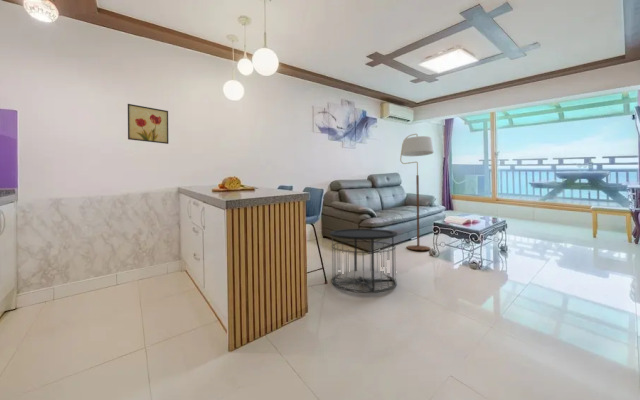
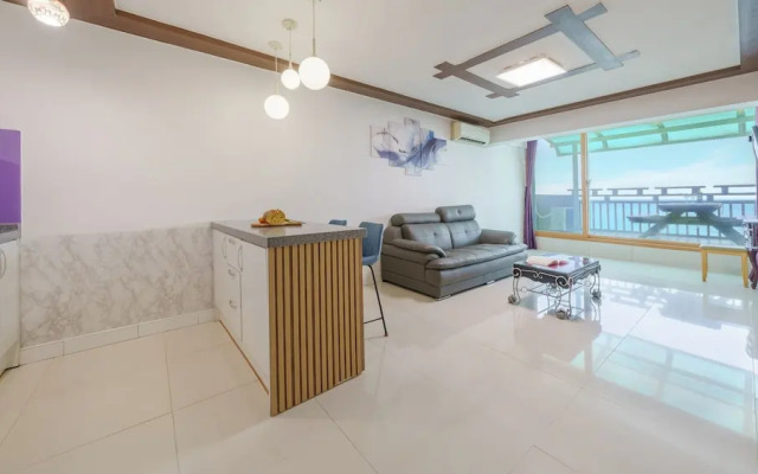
- wall art (148, 124)
- floor lamp (417, 190)
- side table (363, 257)
